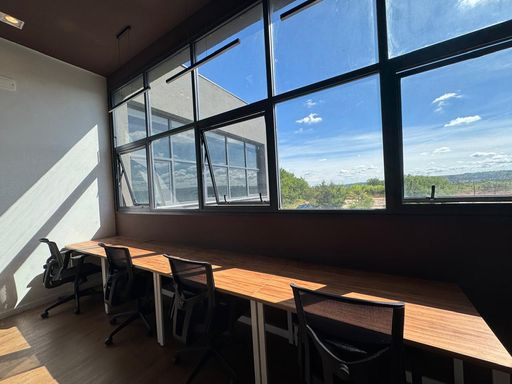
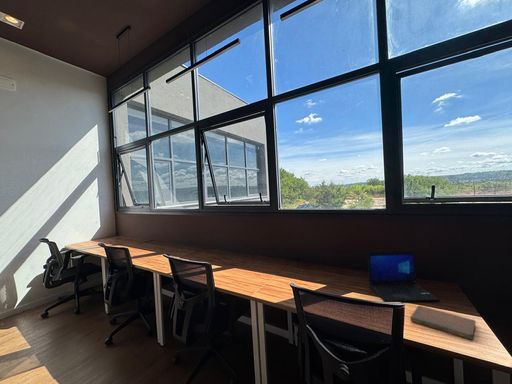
+ laptop (400, 274)
+ notebook (442, 320)
